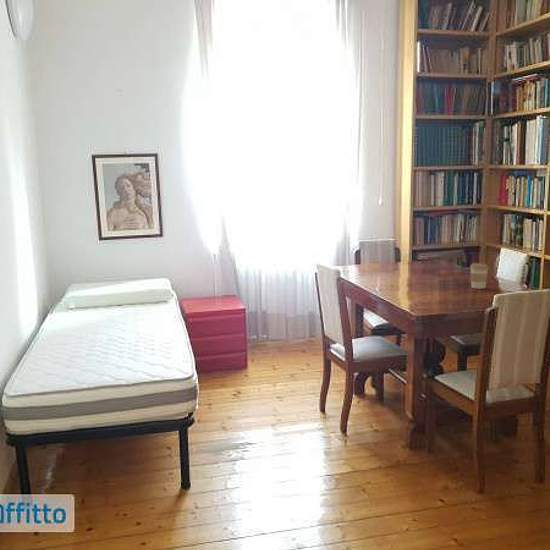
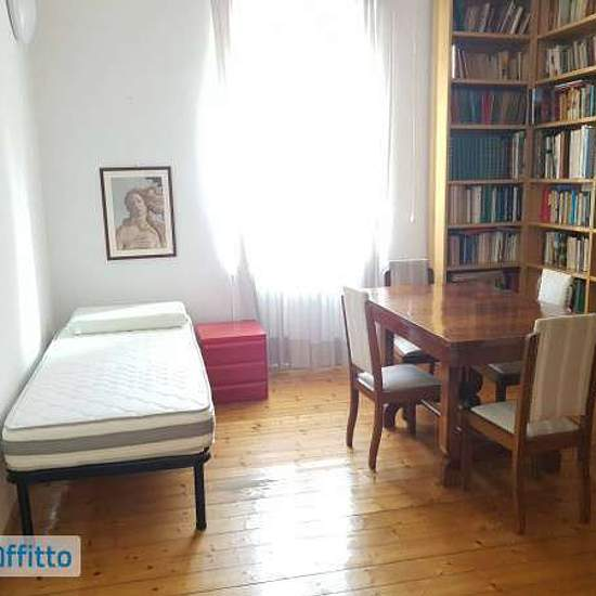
- coffee cup (479, 275)
